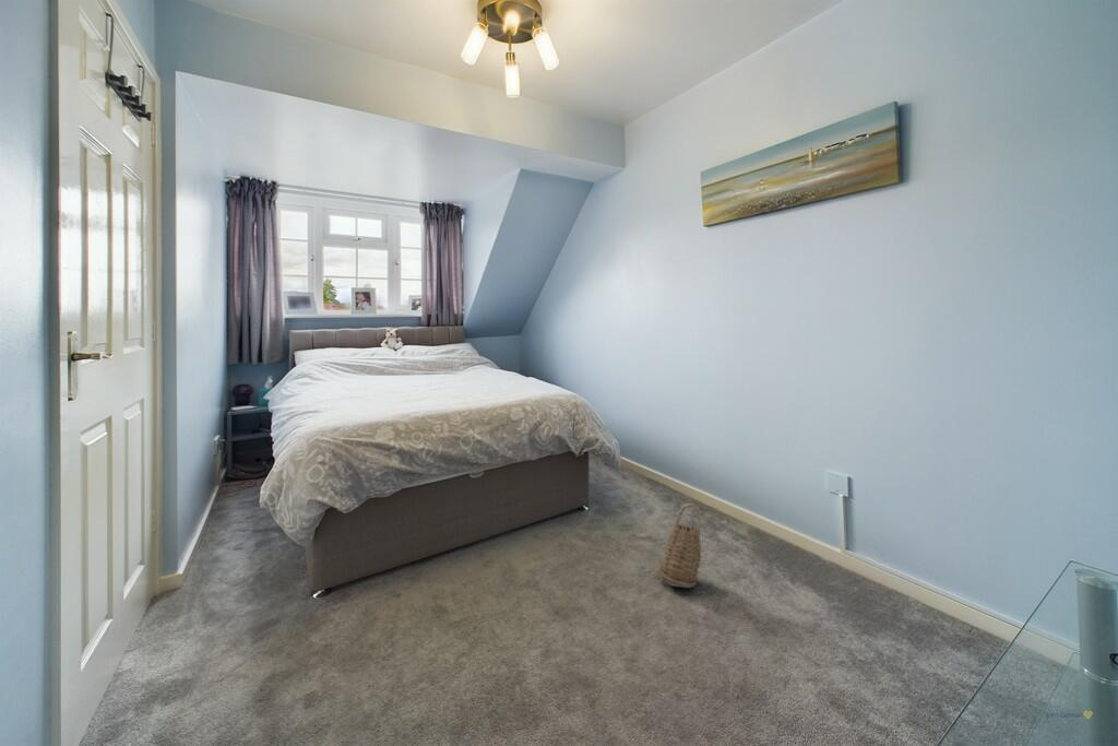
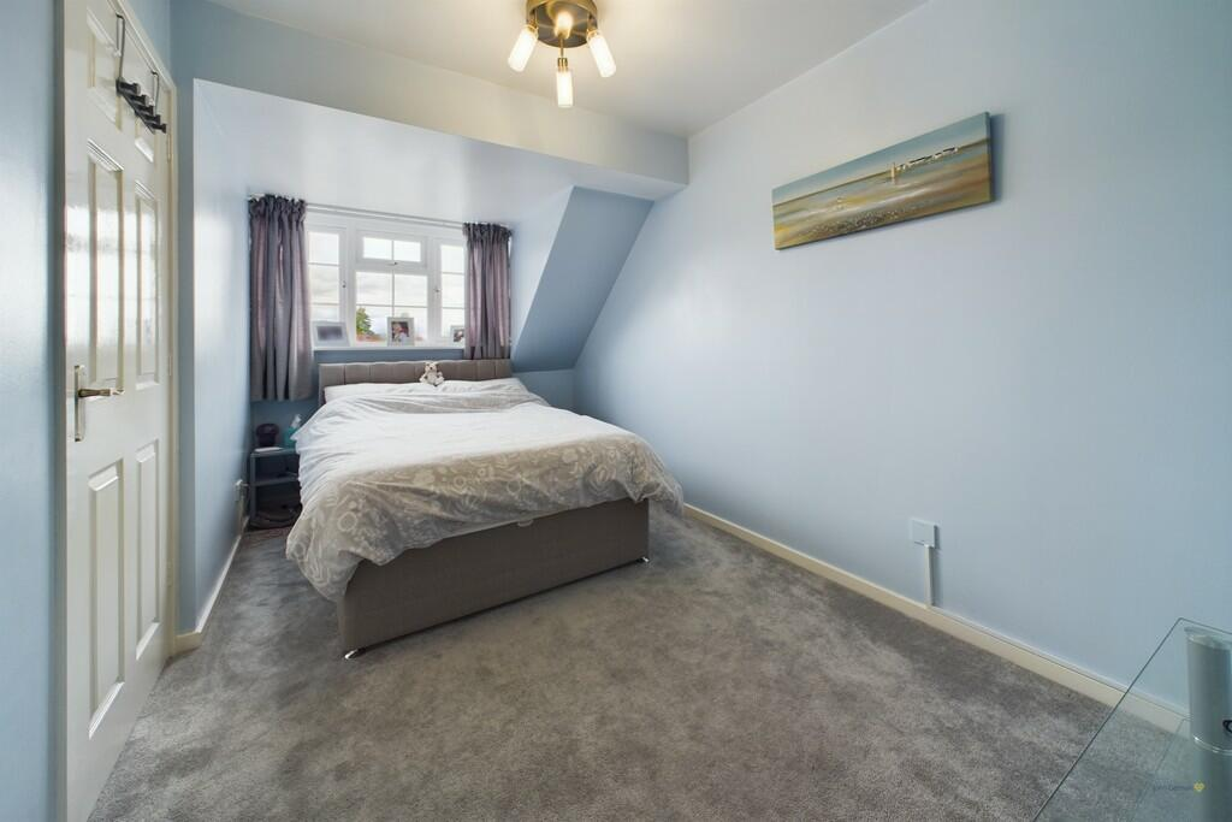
- basket (679, 543)
